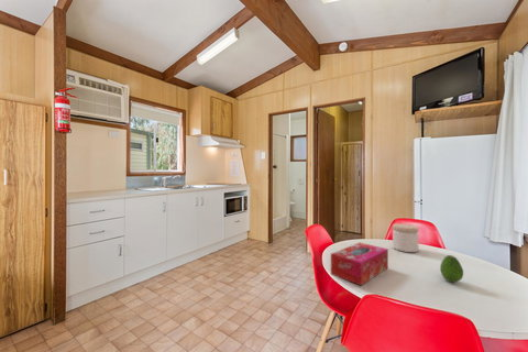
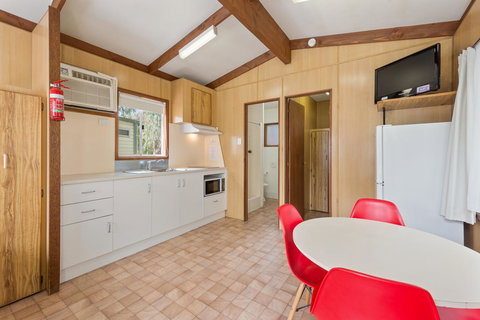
- jar (405, 237)
- tissue box (360, 261)
- fruit (451, 268)
